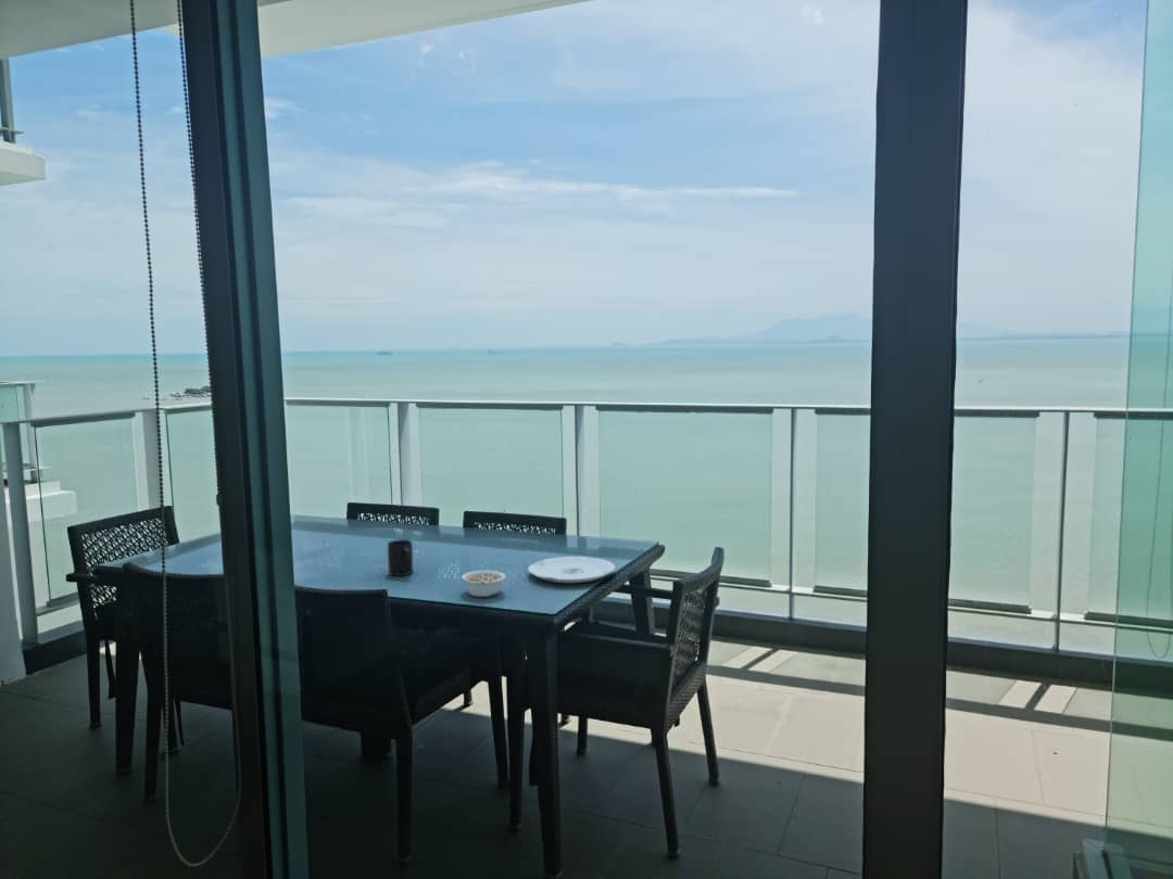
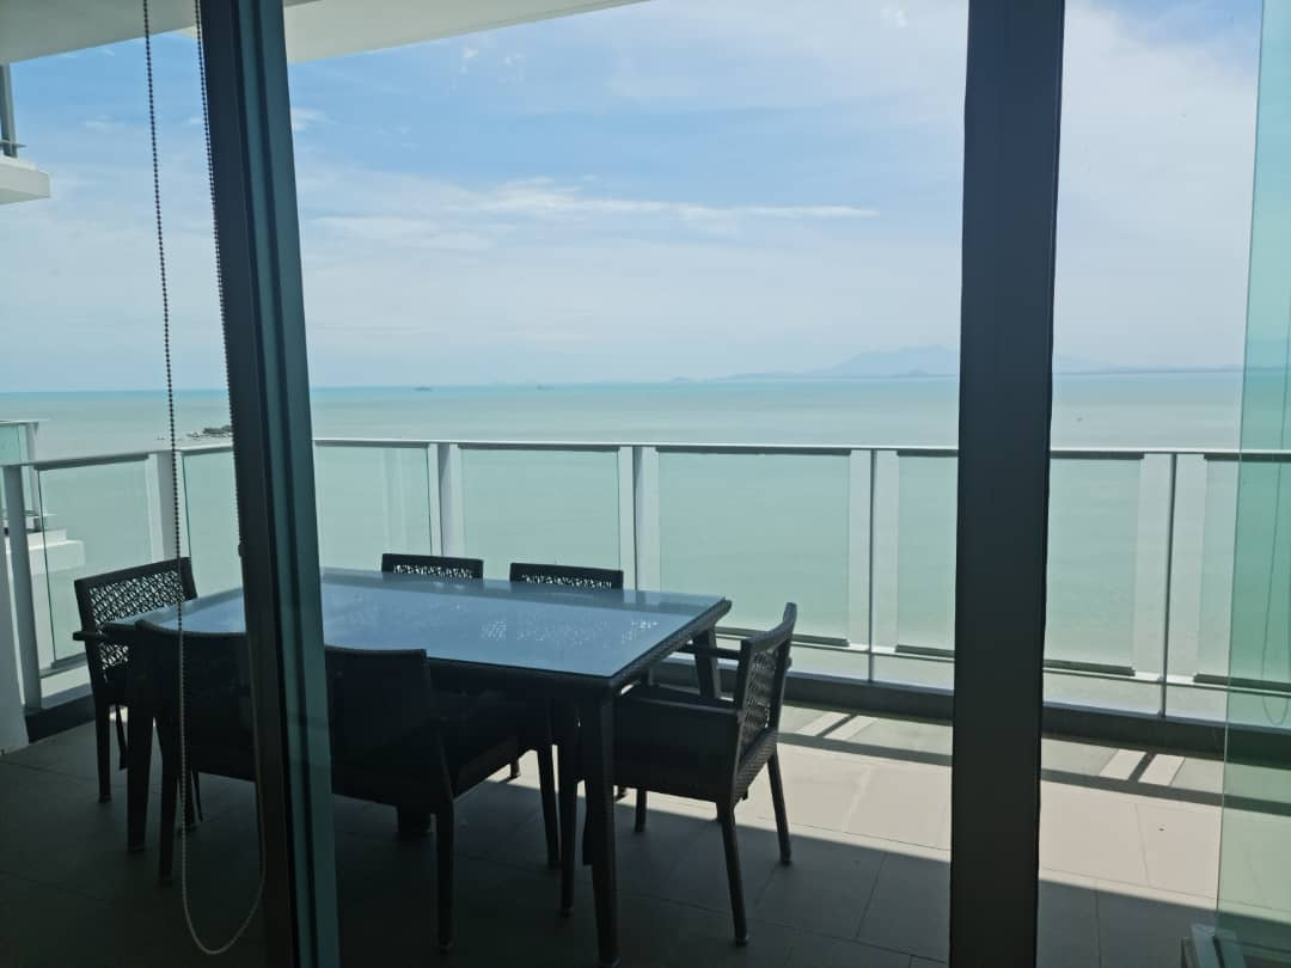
- mug (402, 558)
- legume (484, 583)
- plate (571, 570)
